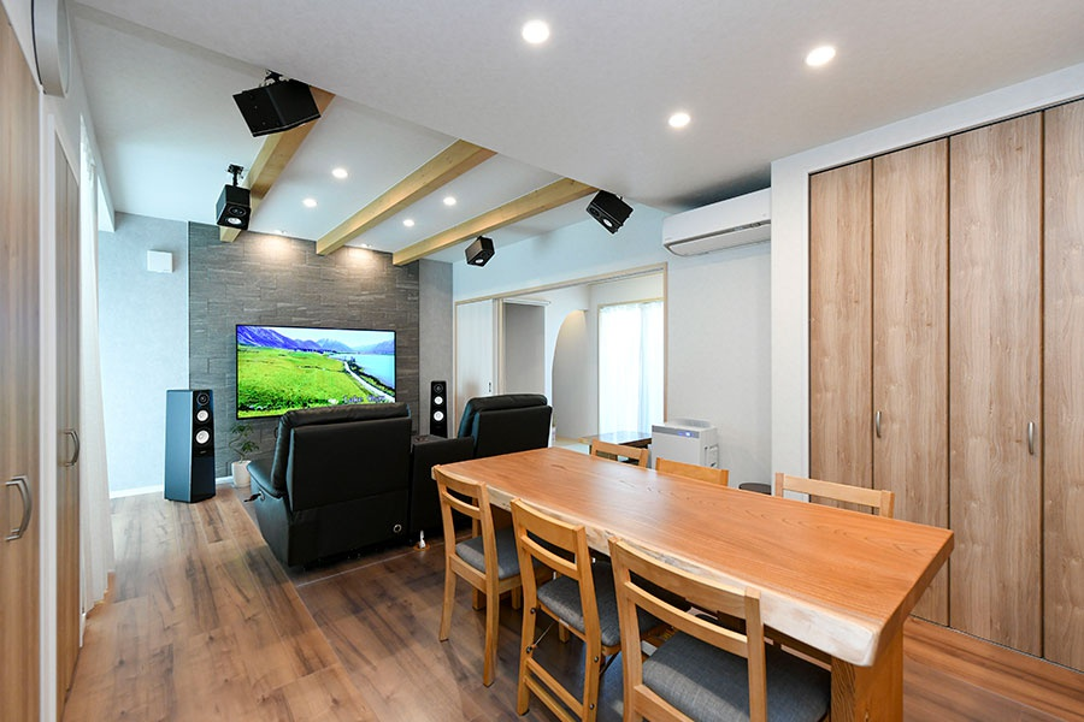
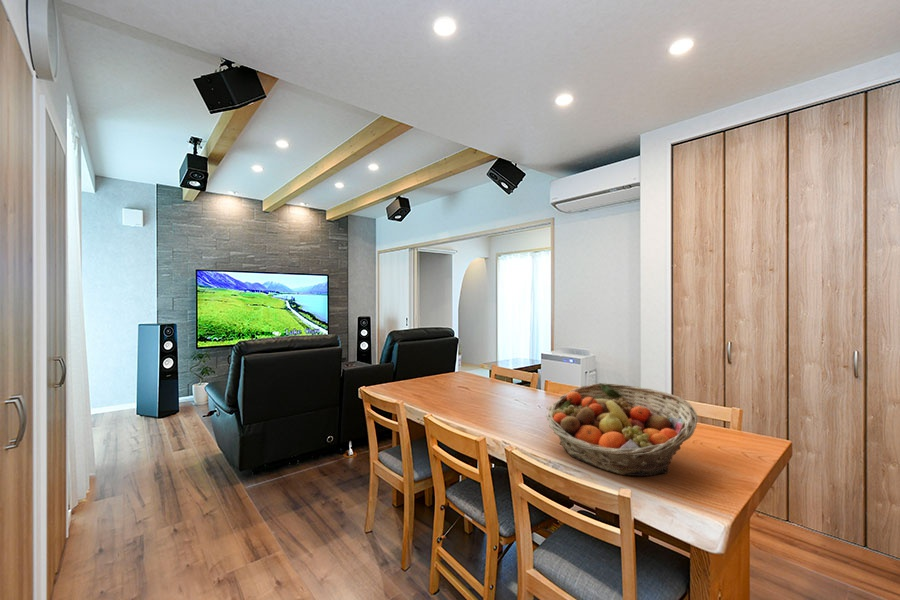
+ fruit basket (615, 424)
